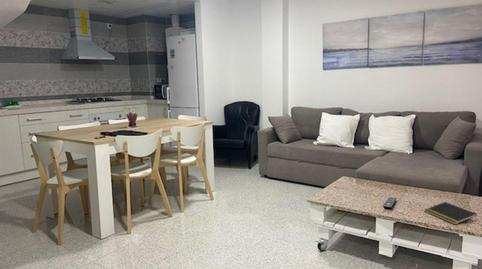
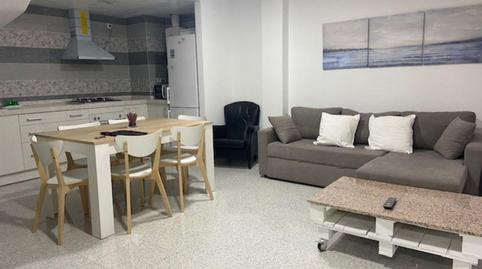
- notepad (449, 212)
